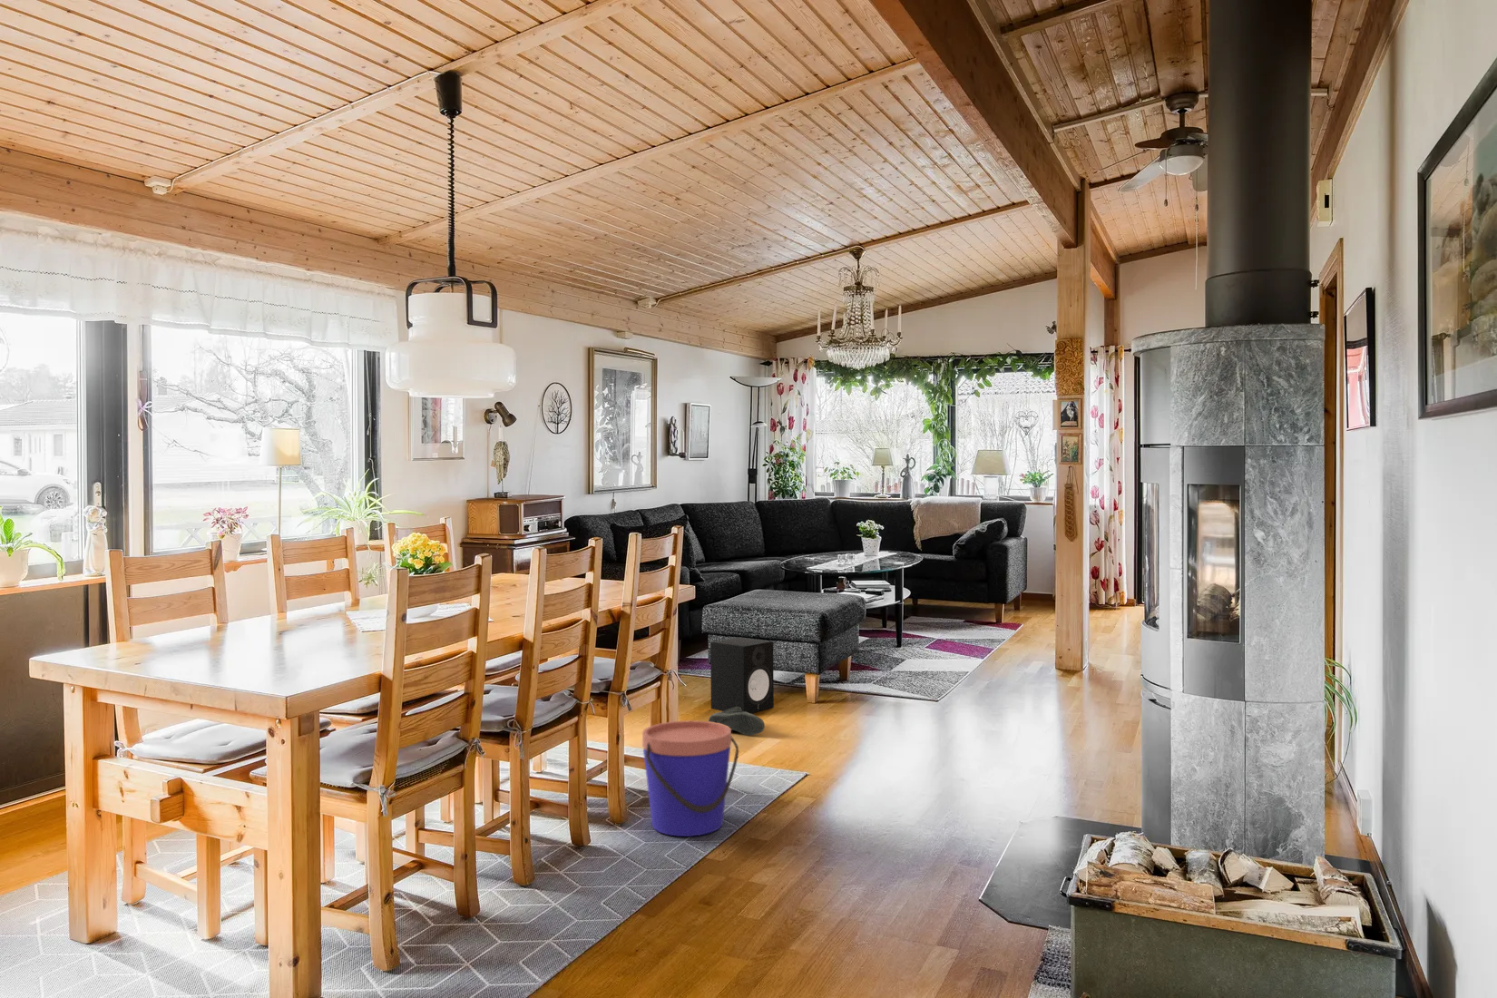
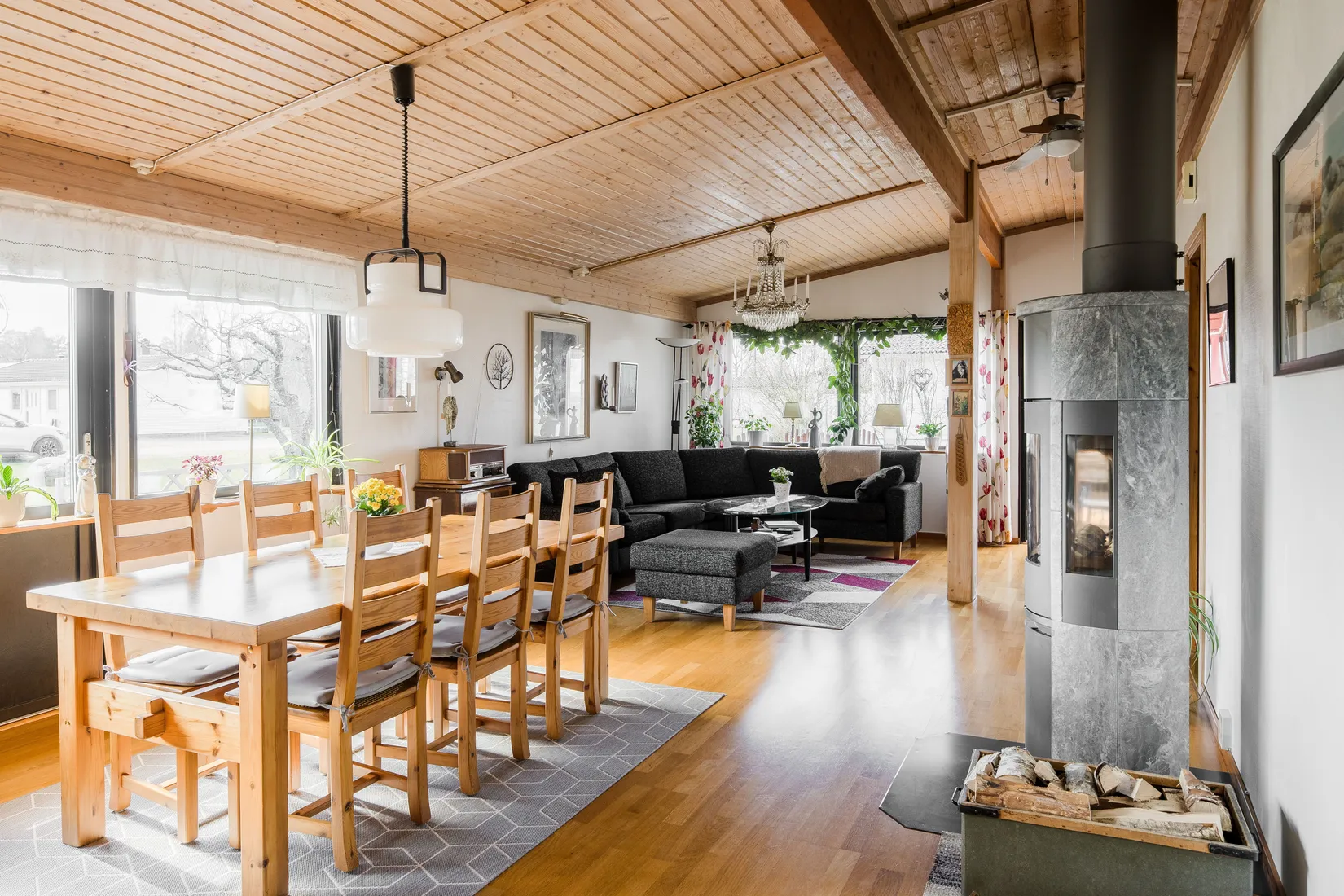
- speaker (742, 675)
- sneaker (742, 718)
- bucket (688, 779)
